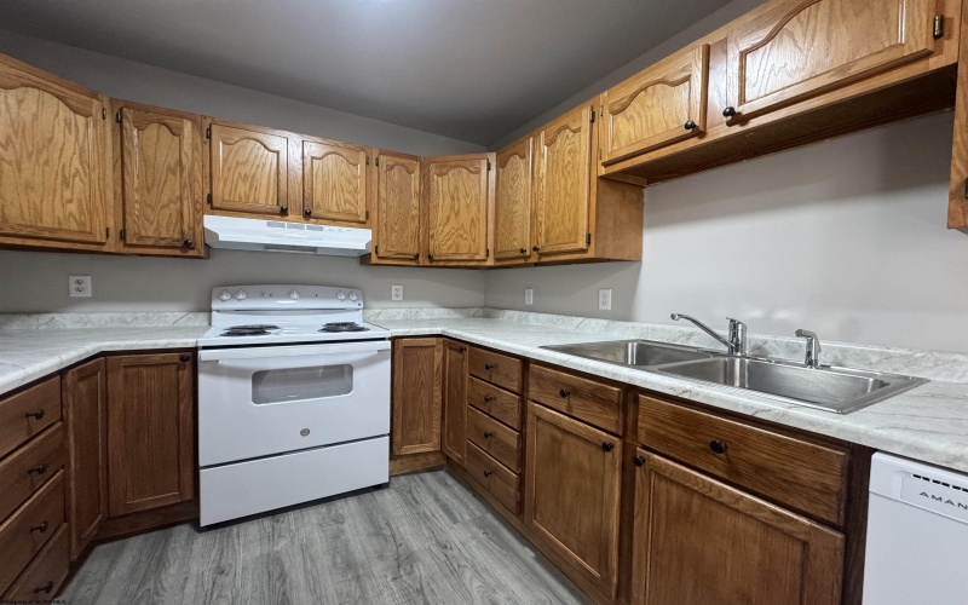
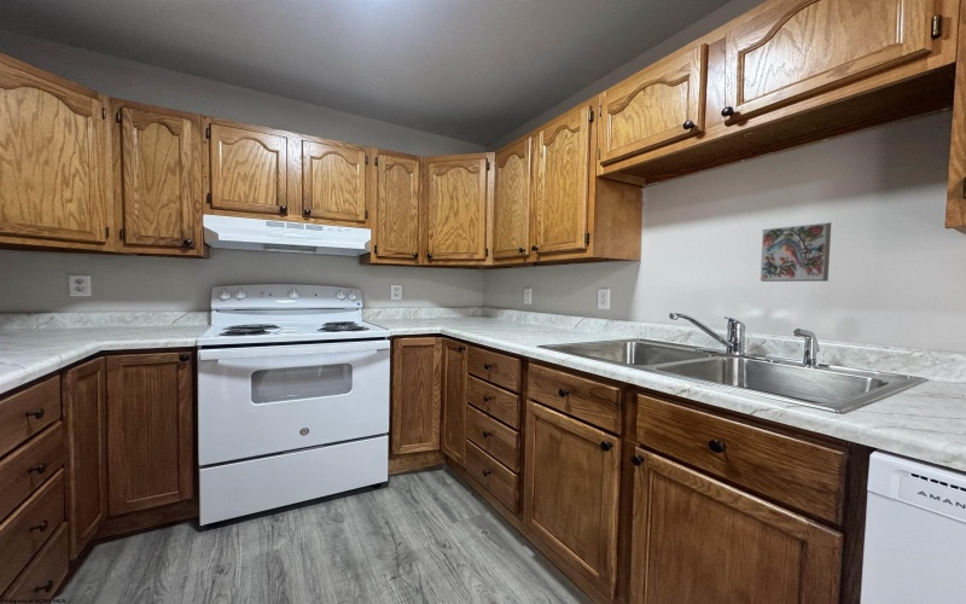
+ decorative tile (792, 252)
